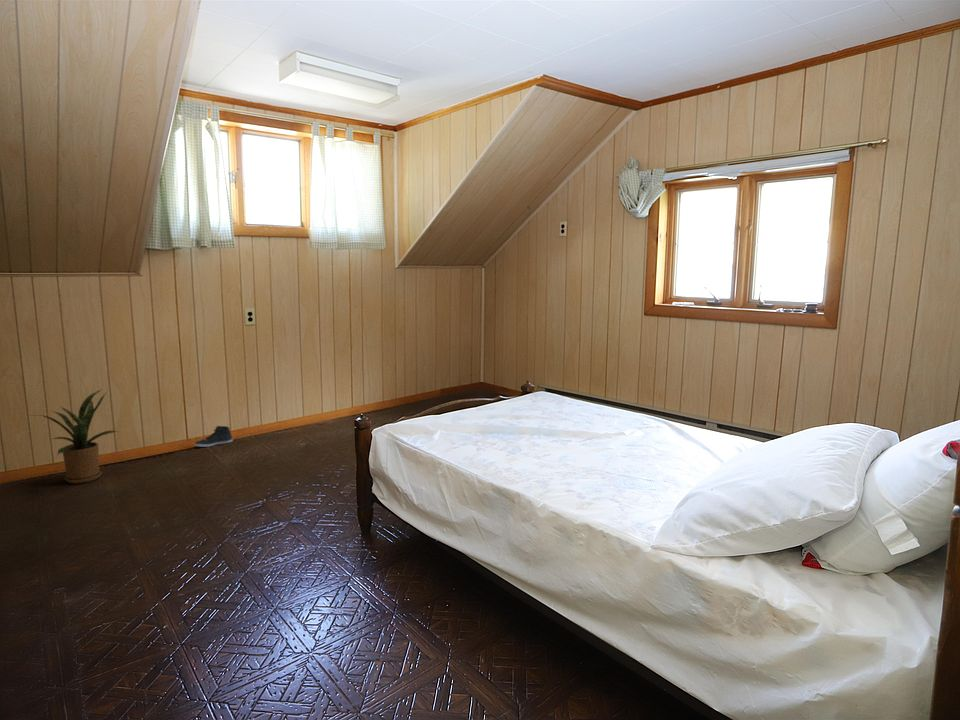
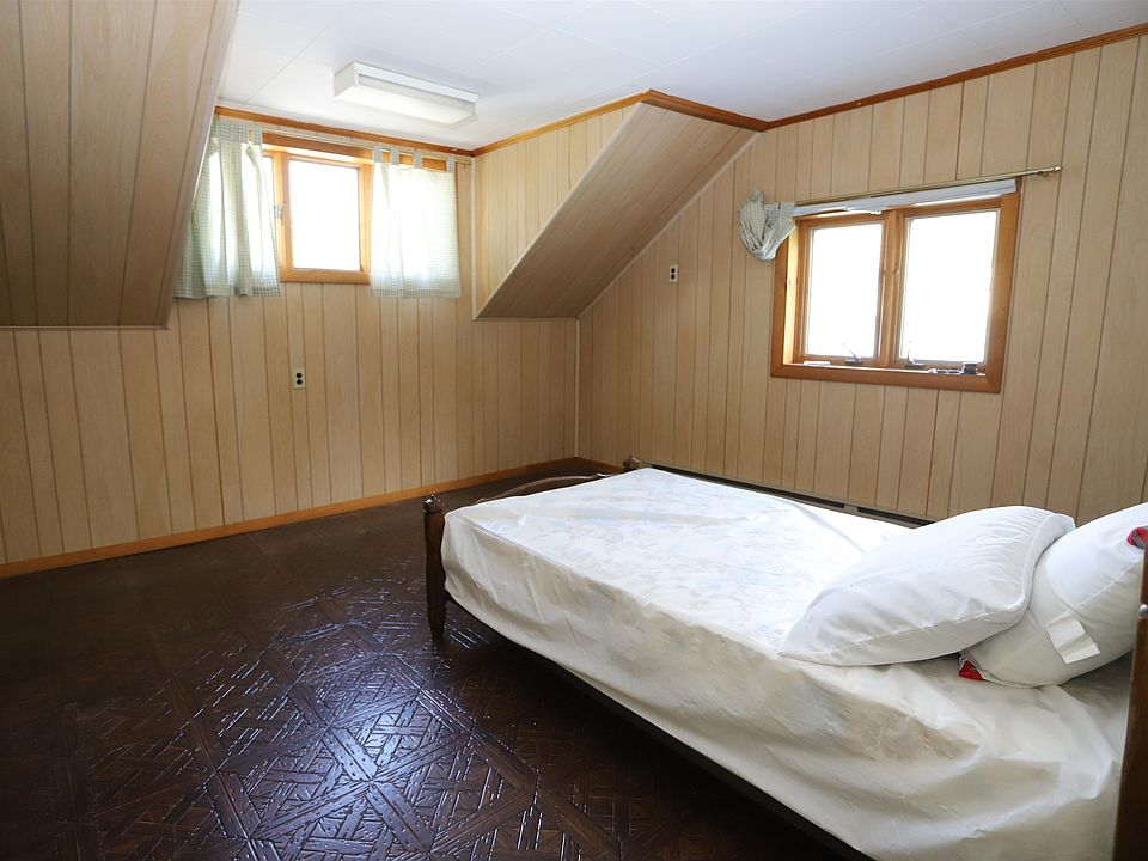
- sneaker (213, 435)
- house plant (76, 436)
